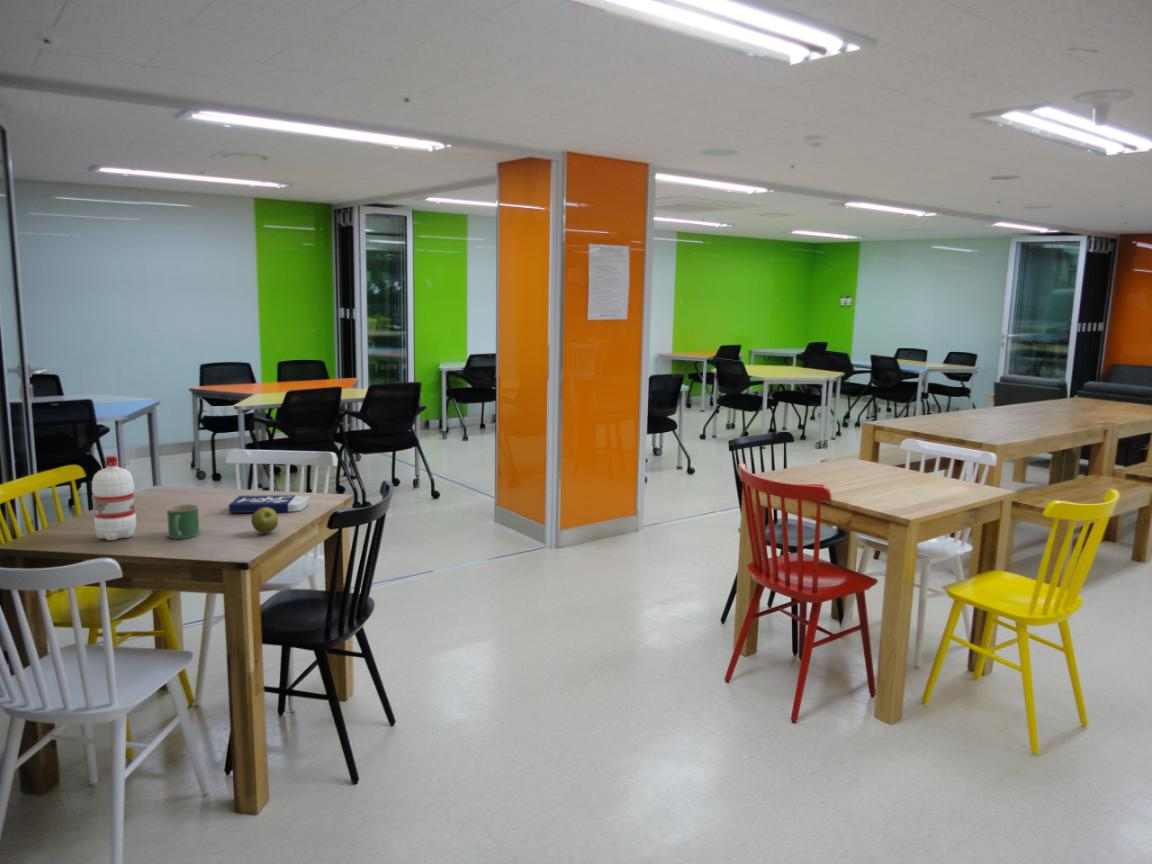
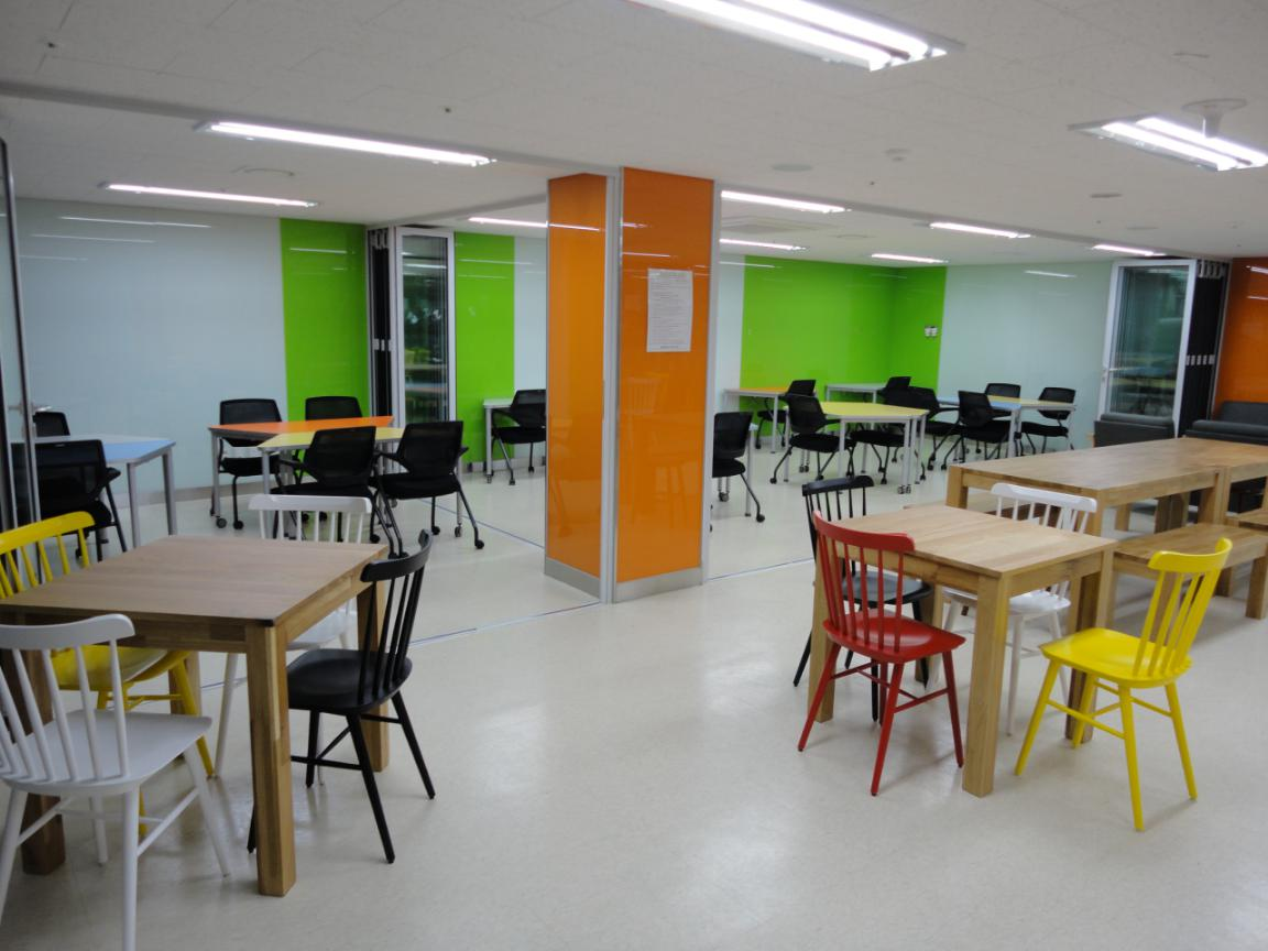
- apple (265, 520)
- mug (181, 522)
- book (270, 503)
- water bottle (113, 496)
